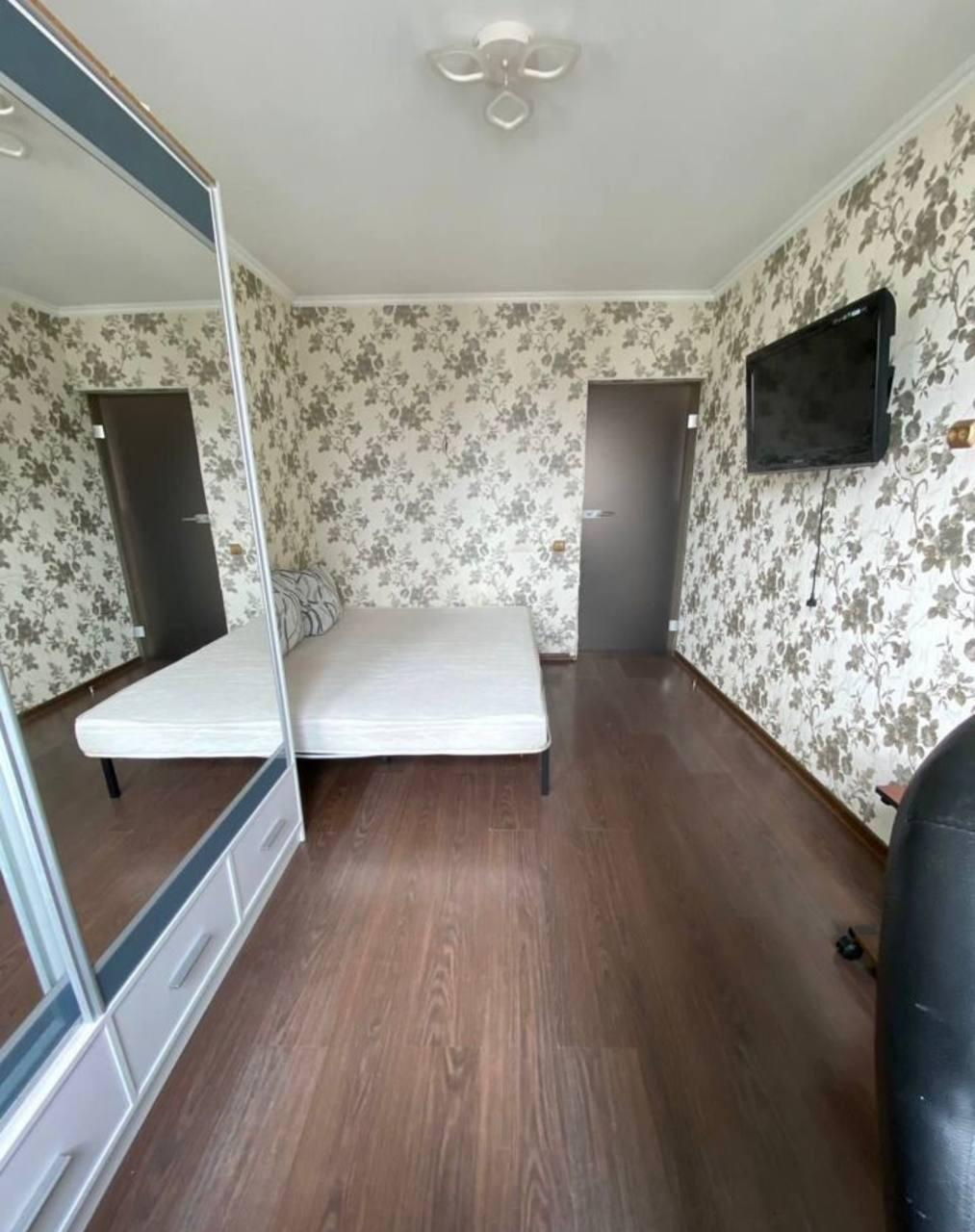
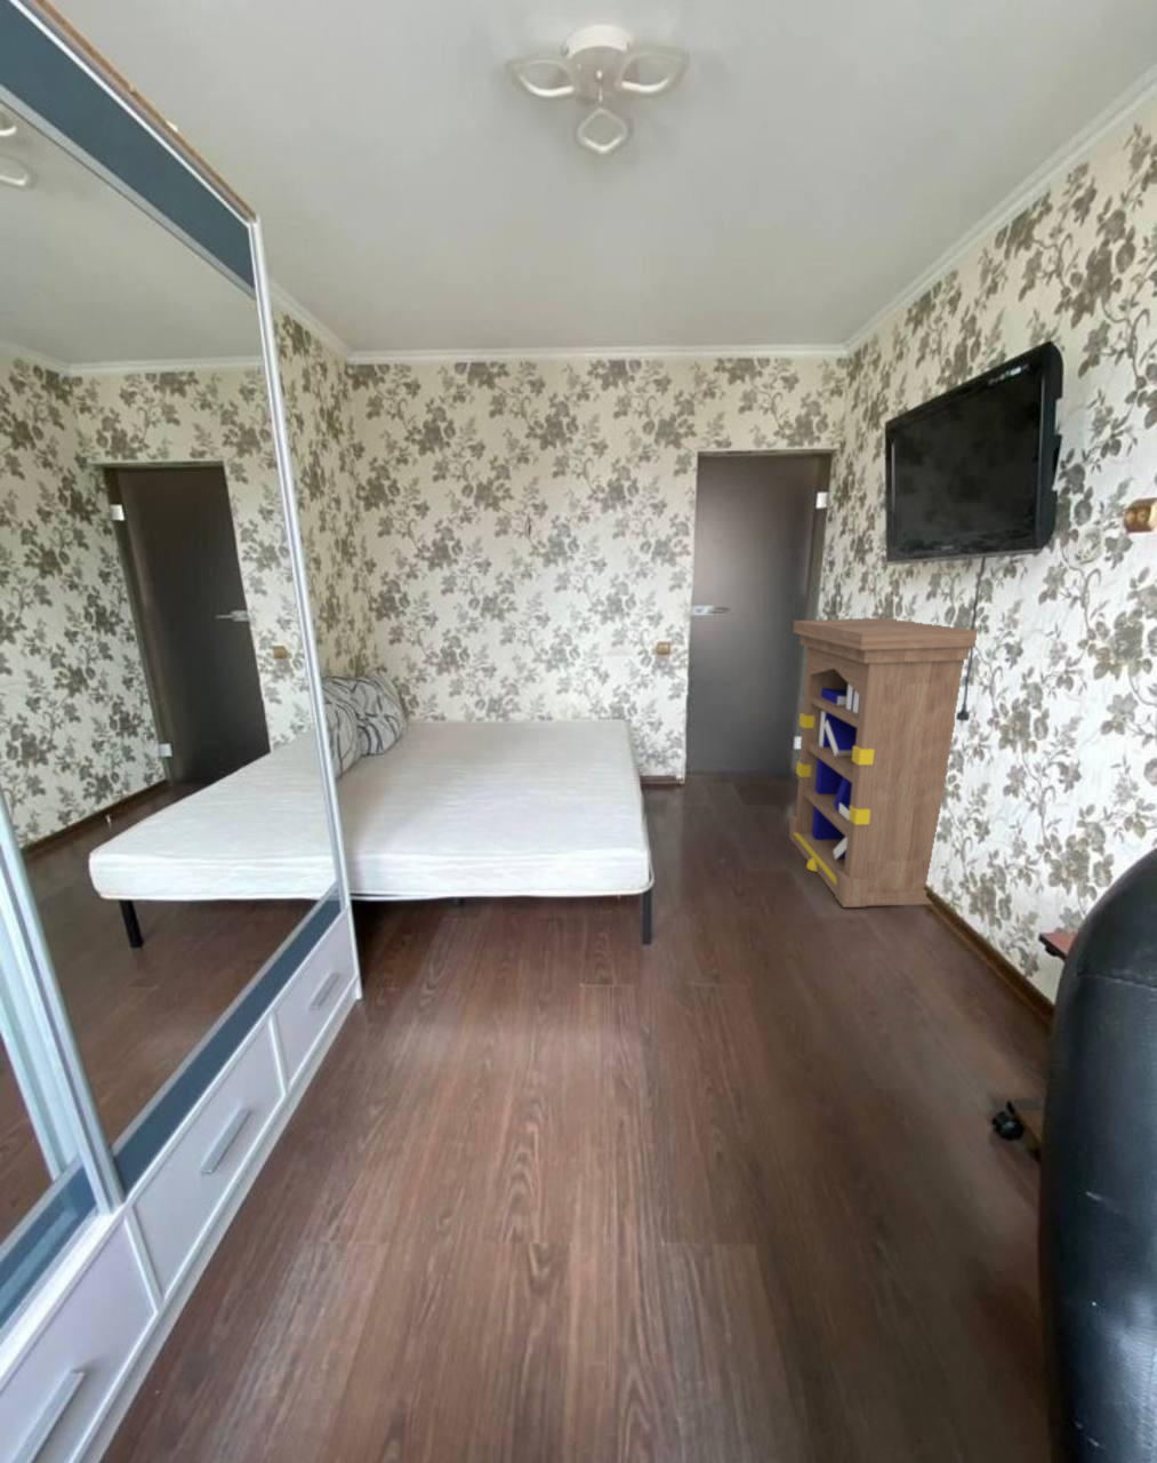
+ bookcase (819, 753)
